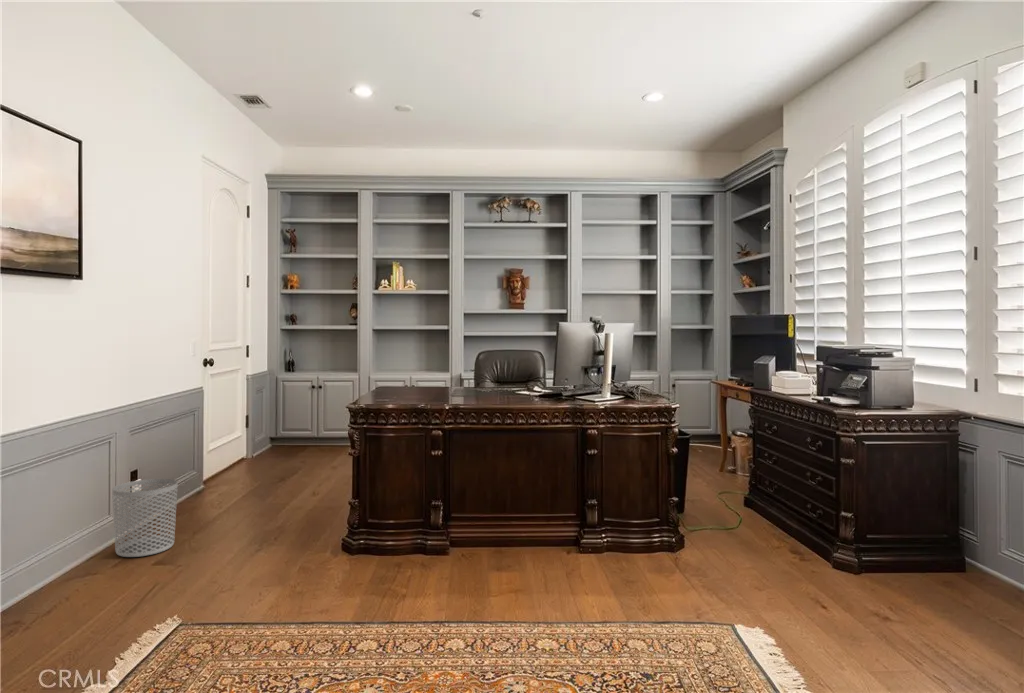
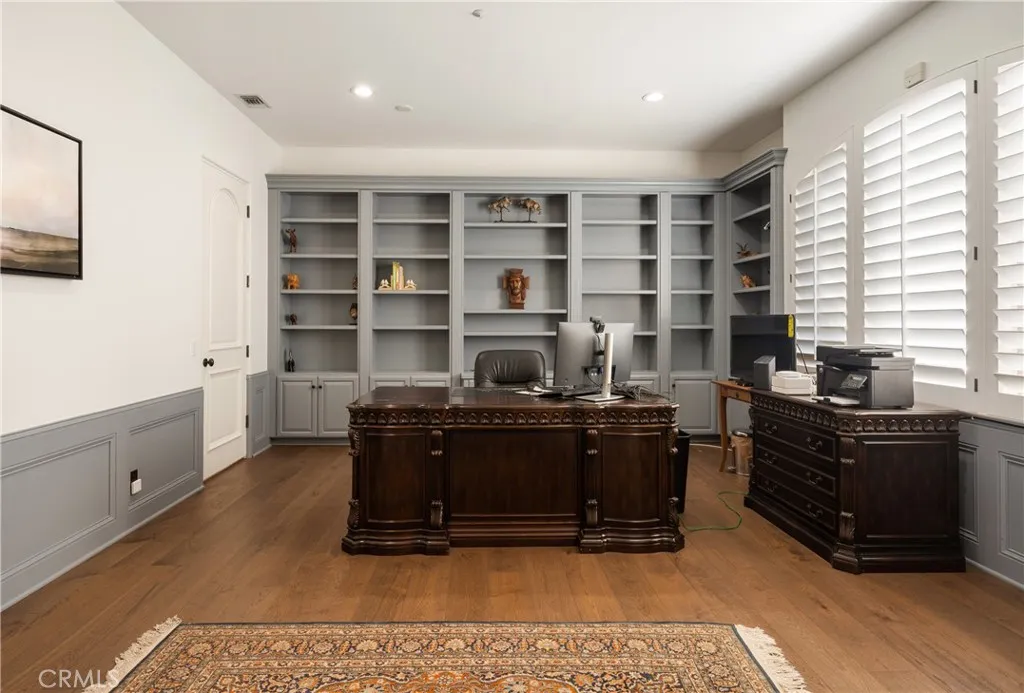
- waste bin (145, 518)
